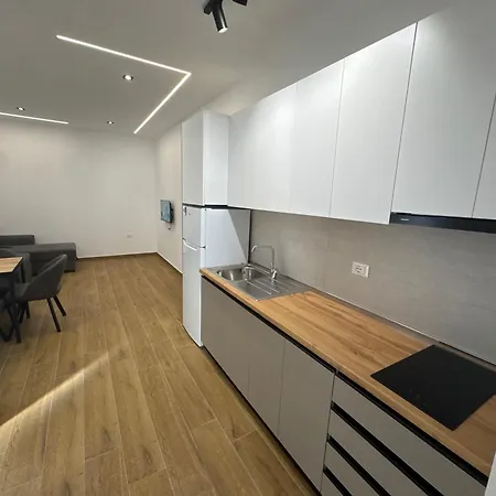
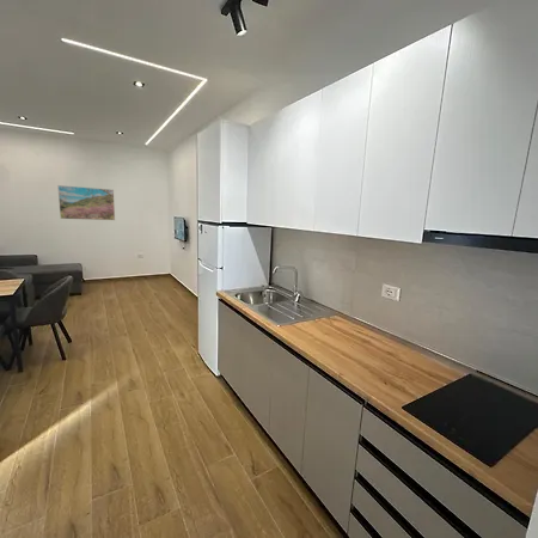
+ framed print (87, 203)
